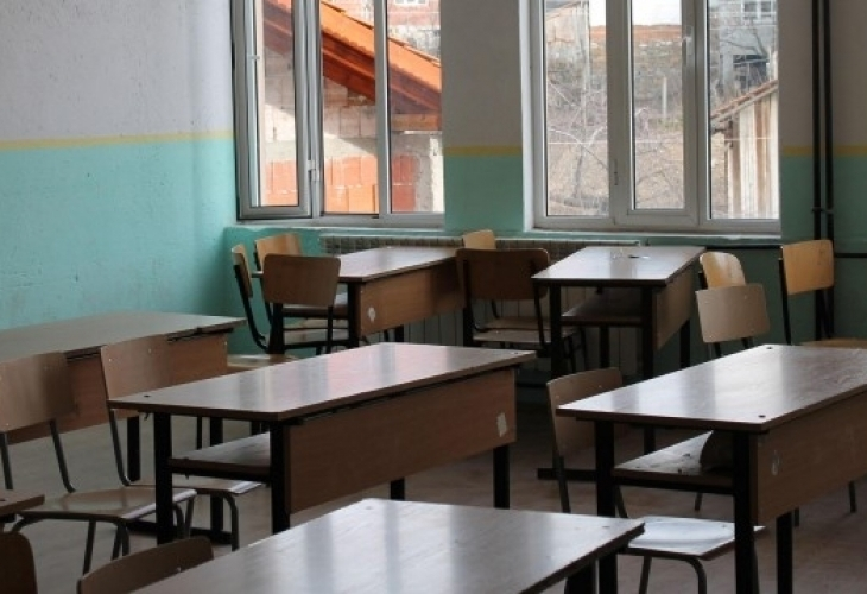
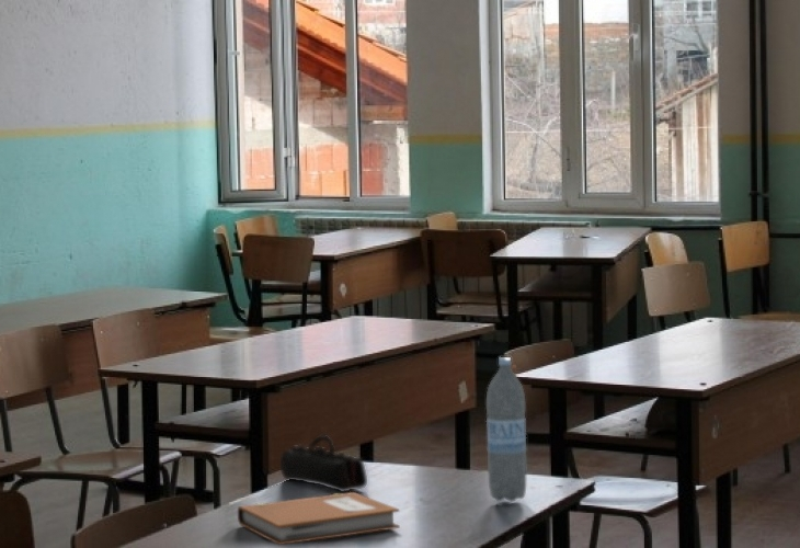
+ water bottle (506, 430)
+ notebook (320, 515)
+ pencil case (321, 459)
